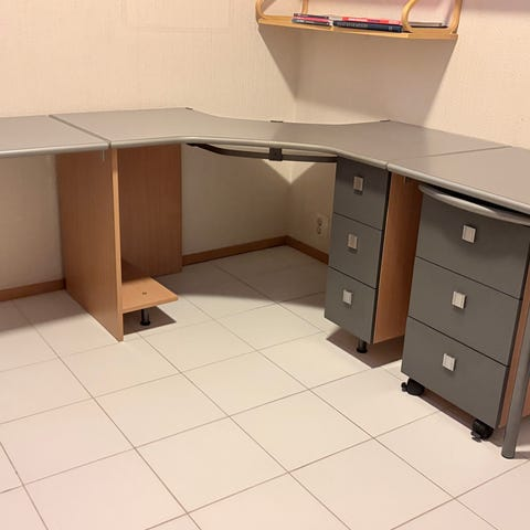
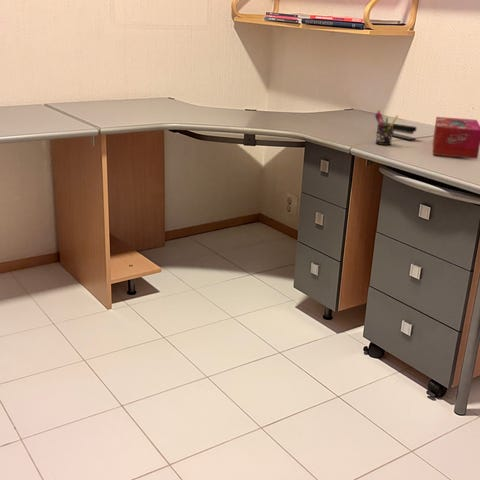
+ stapler (396, 129)
+ tissue box (455, 136)
+ pen holder (384, 127)
